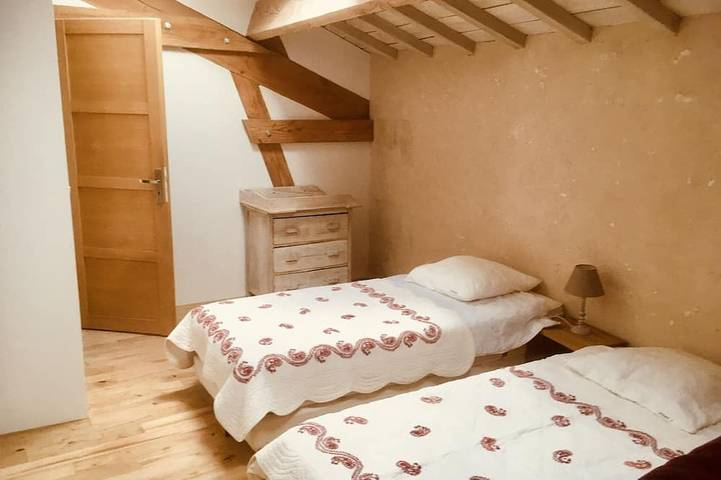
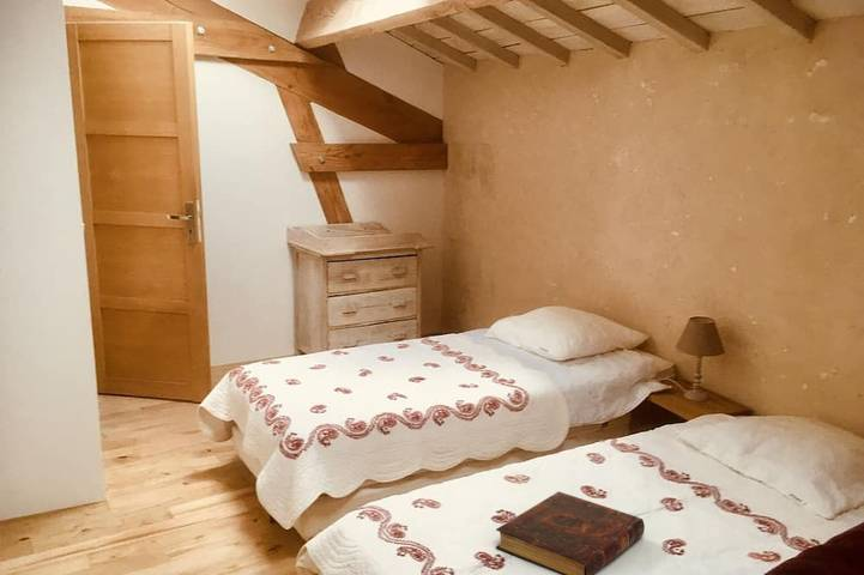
+ book (570, 533)
